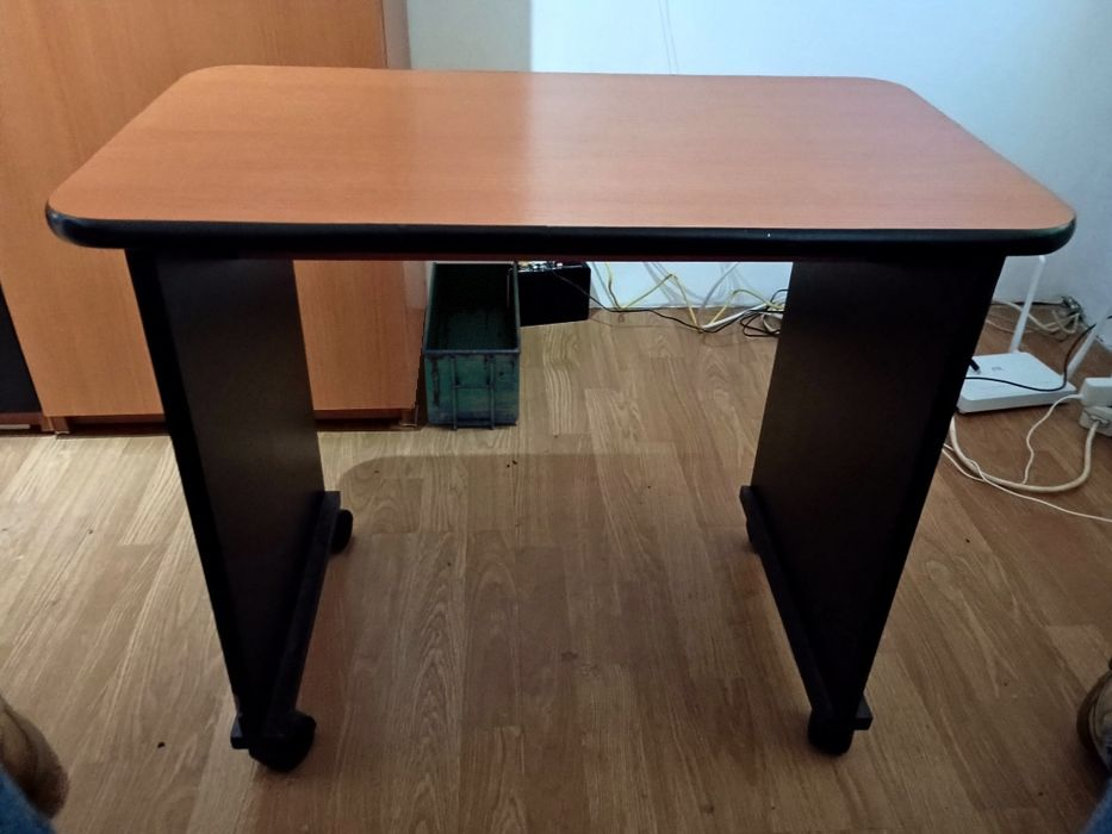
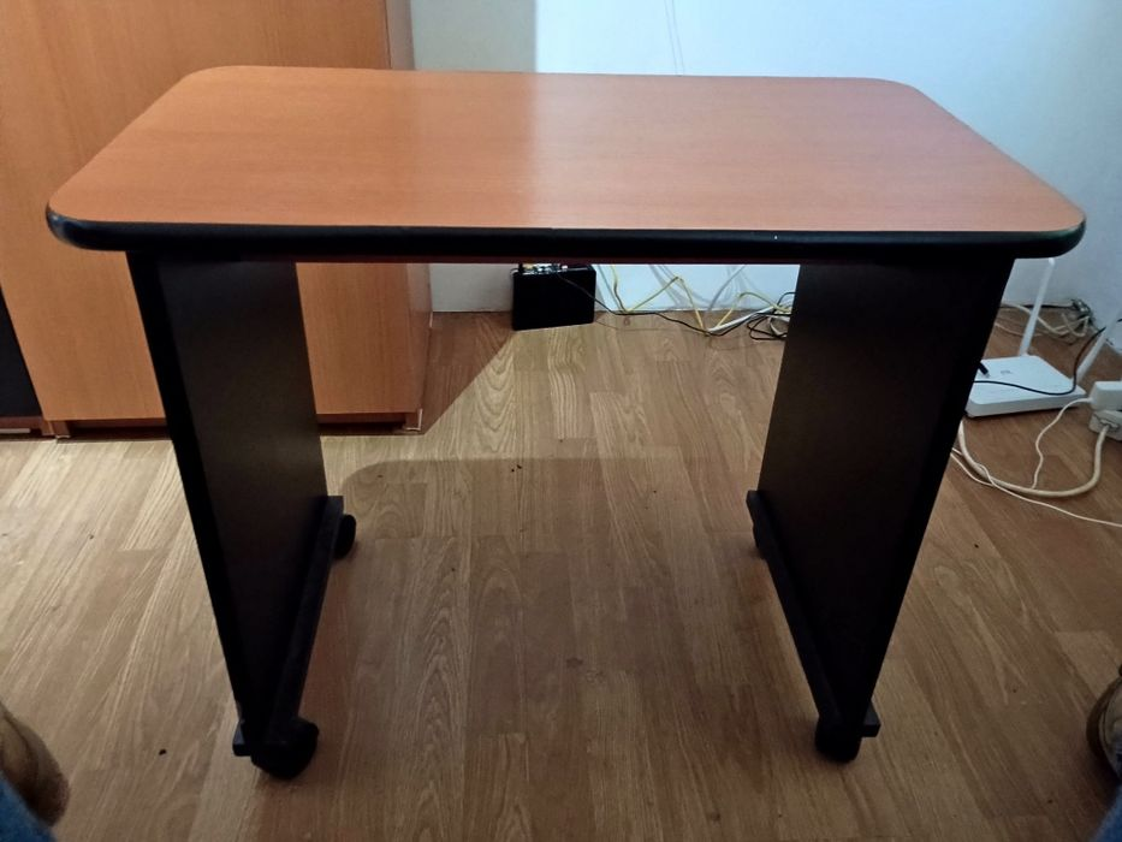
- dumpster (474, 330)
